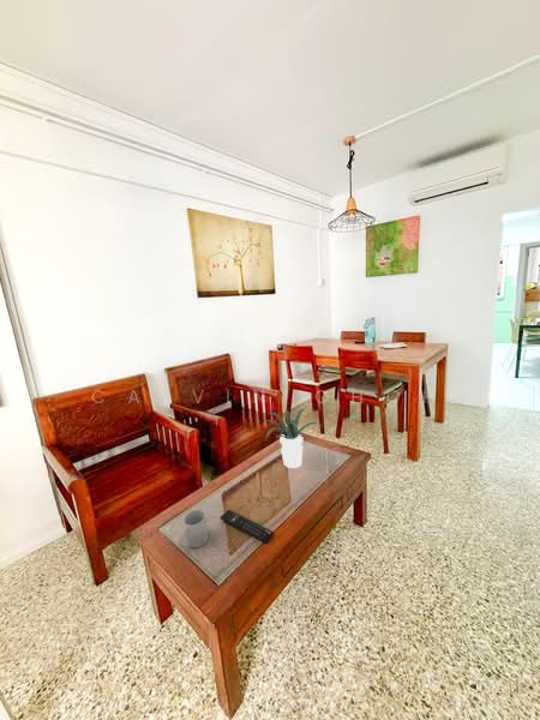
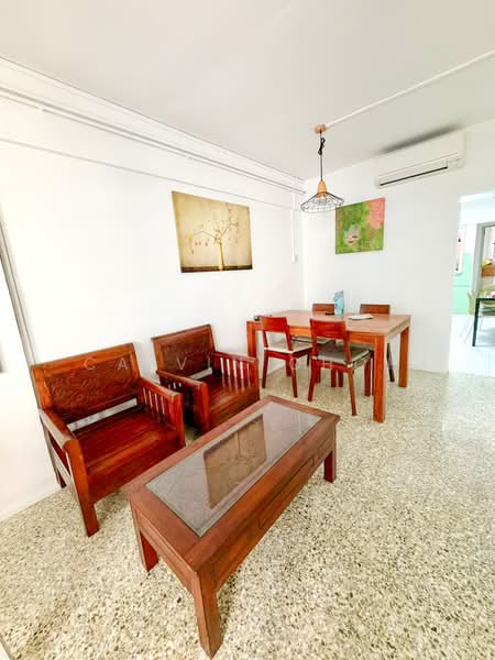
- potted plant (292, 439)
- mug (192, 530)
- remote control (246, 526)
